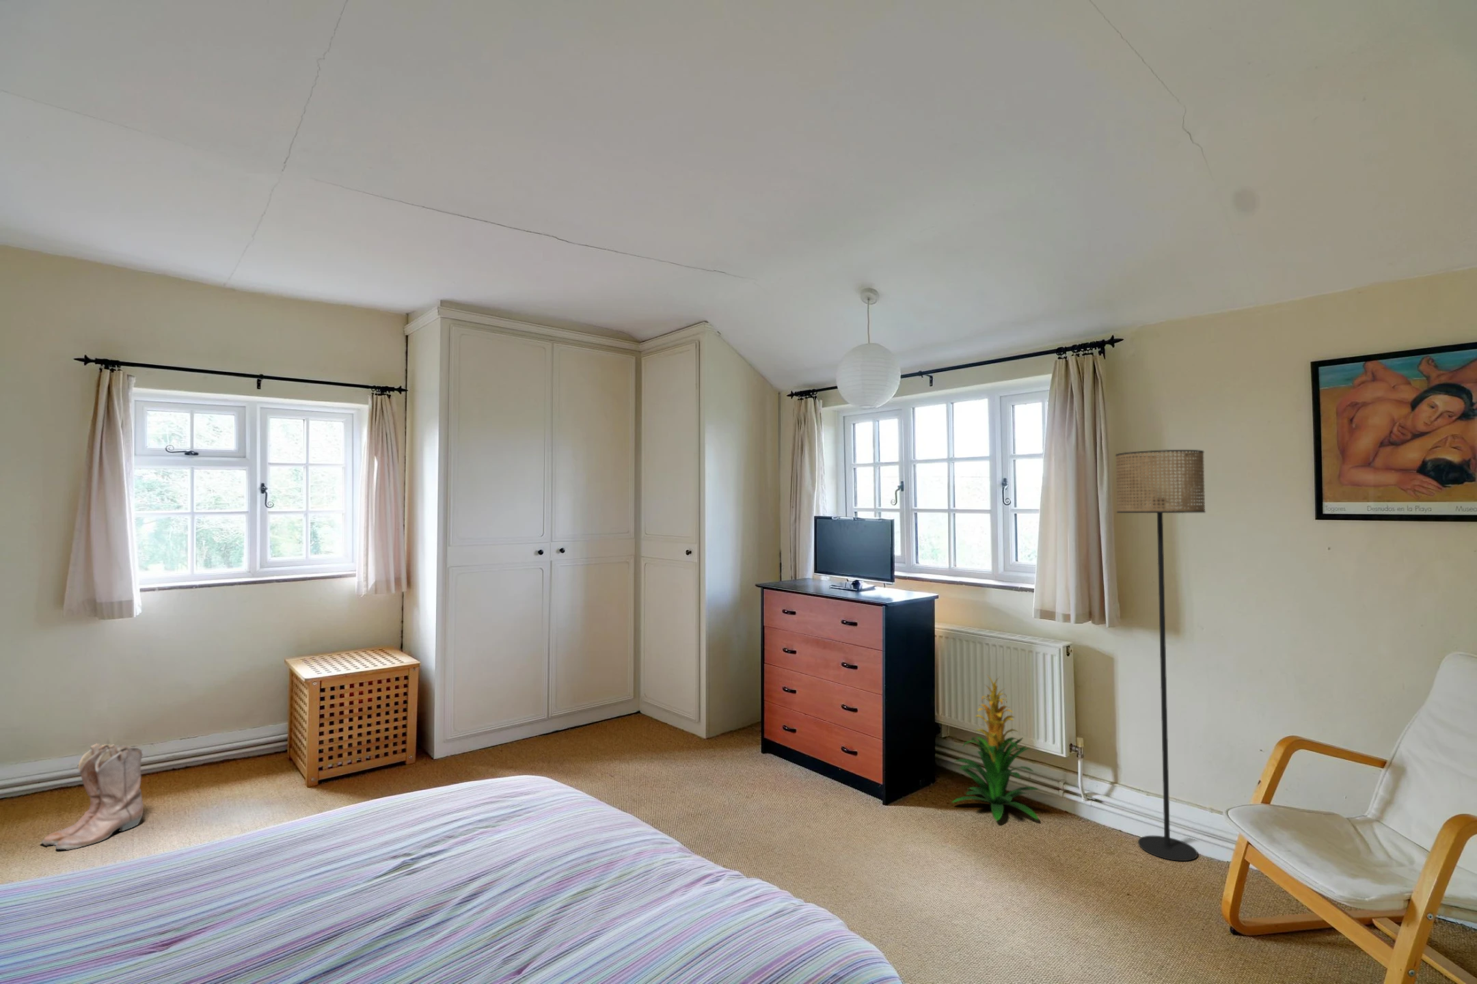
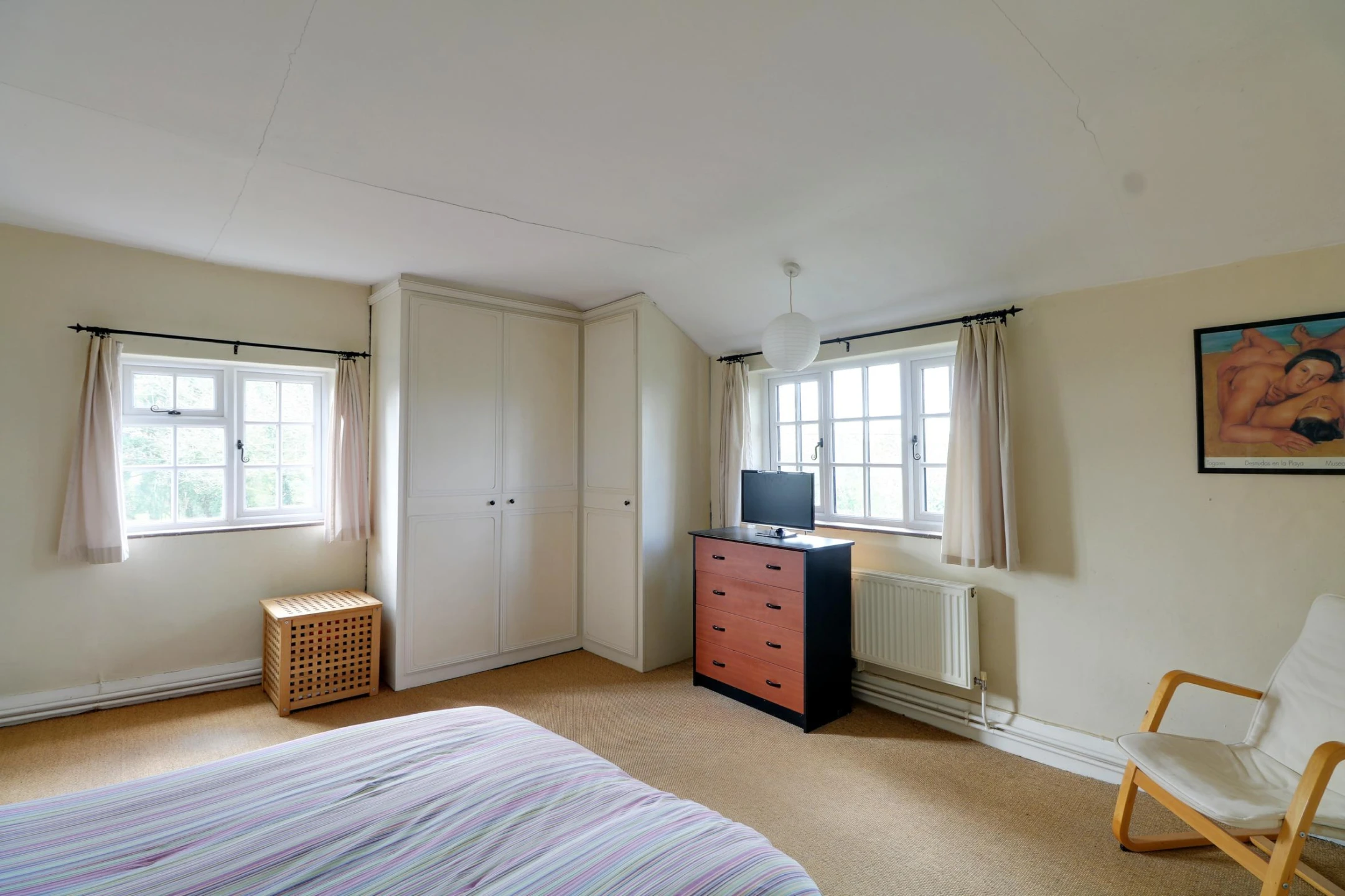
- floor lamp (1163, 649)
- boots (93, 792)
- indoor plant (996, 740)
